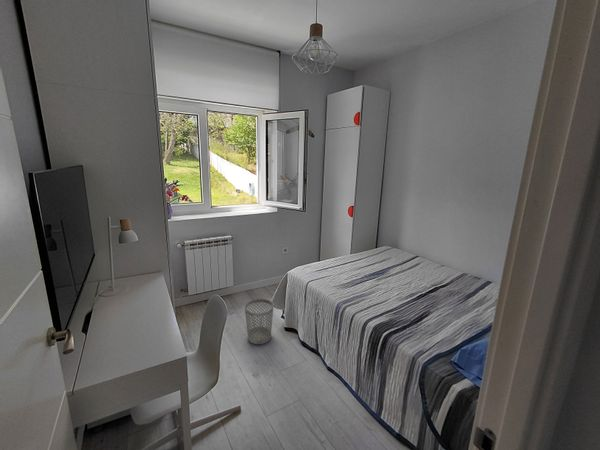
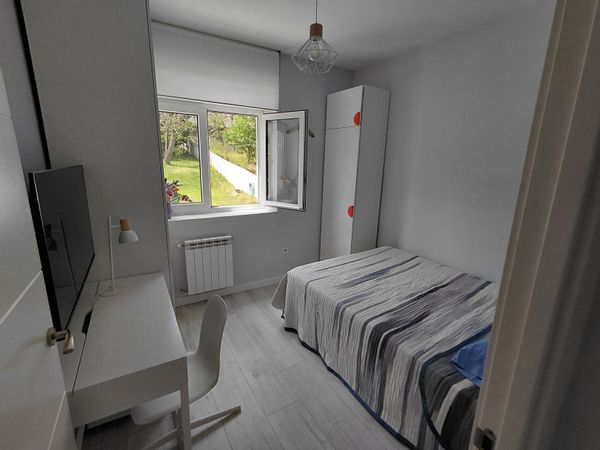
- wastebasket (259, 321)
